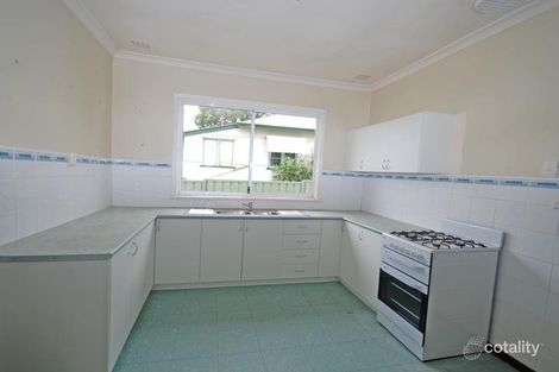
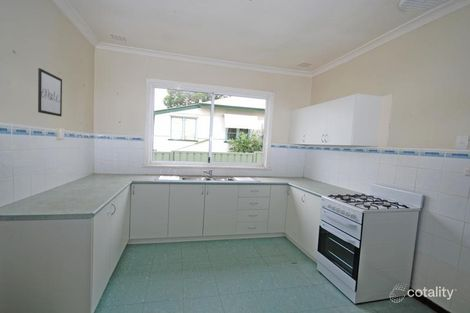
+ wall art (51, 94)
